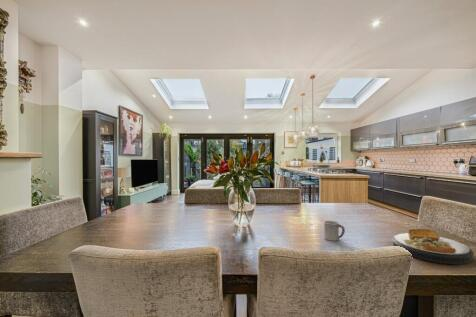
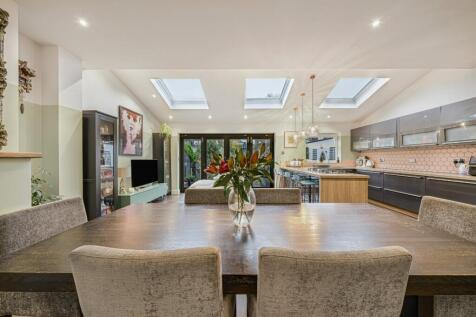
- plate (429, 244)
- cup (334, 230)
